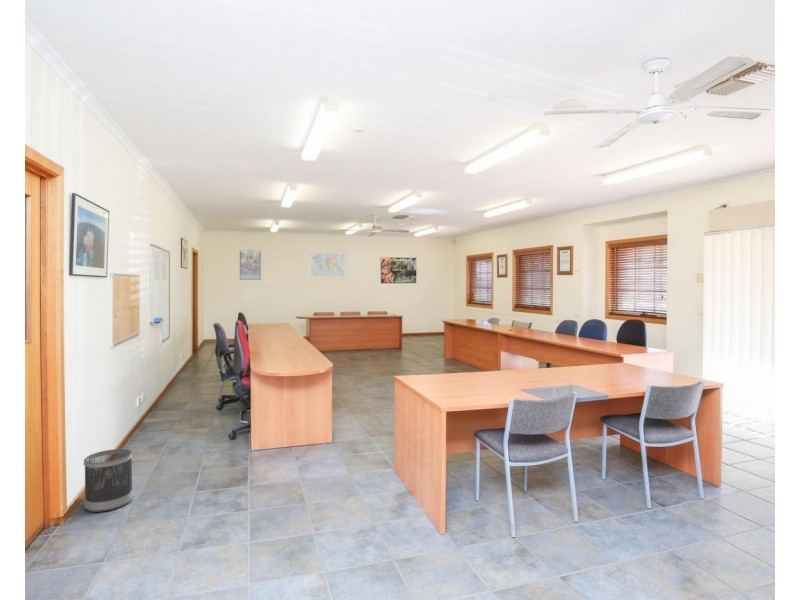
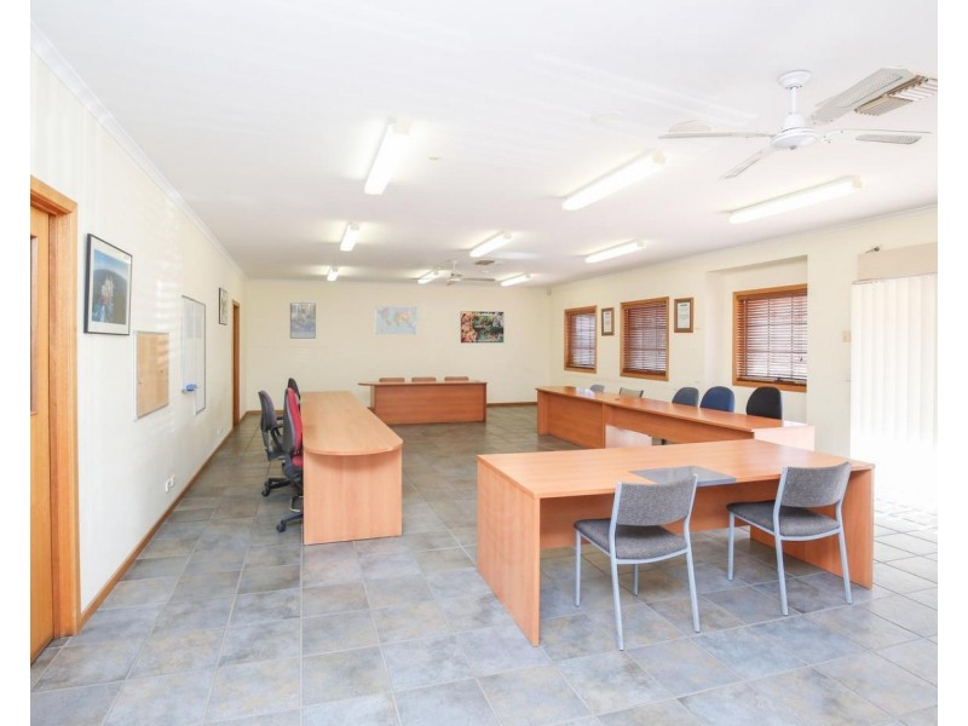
- wastebasket (109, 479)
